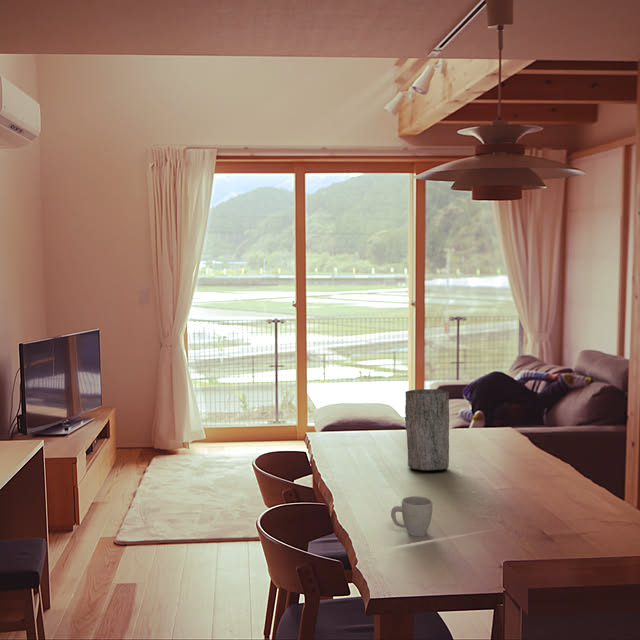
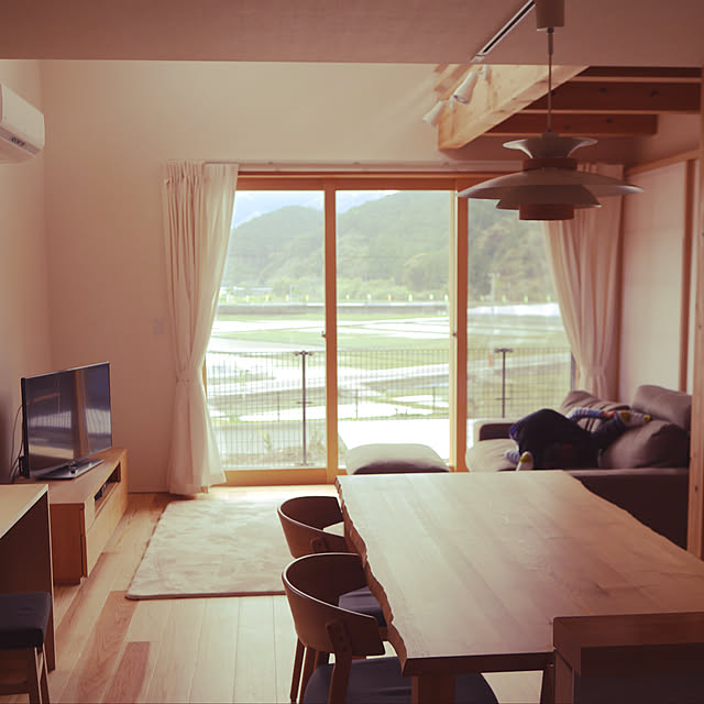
- mug (411, 517)
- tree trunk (426, 429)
